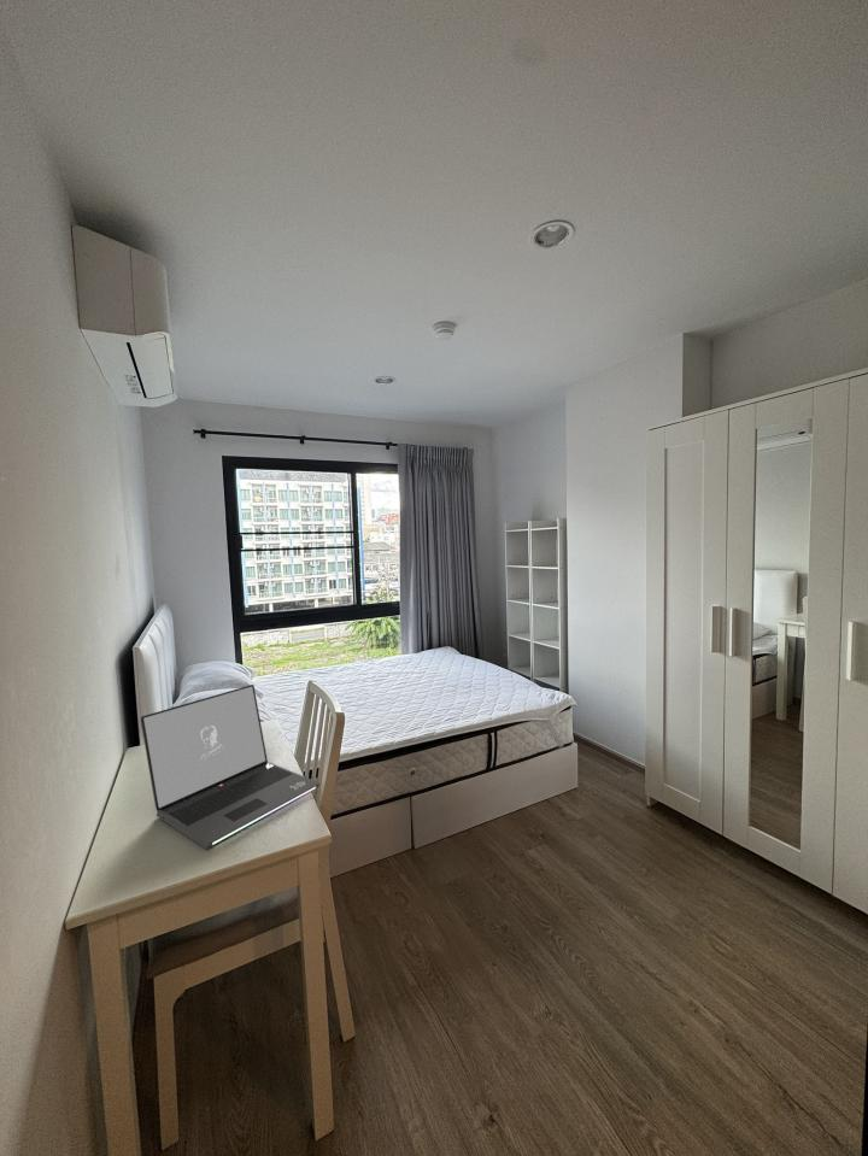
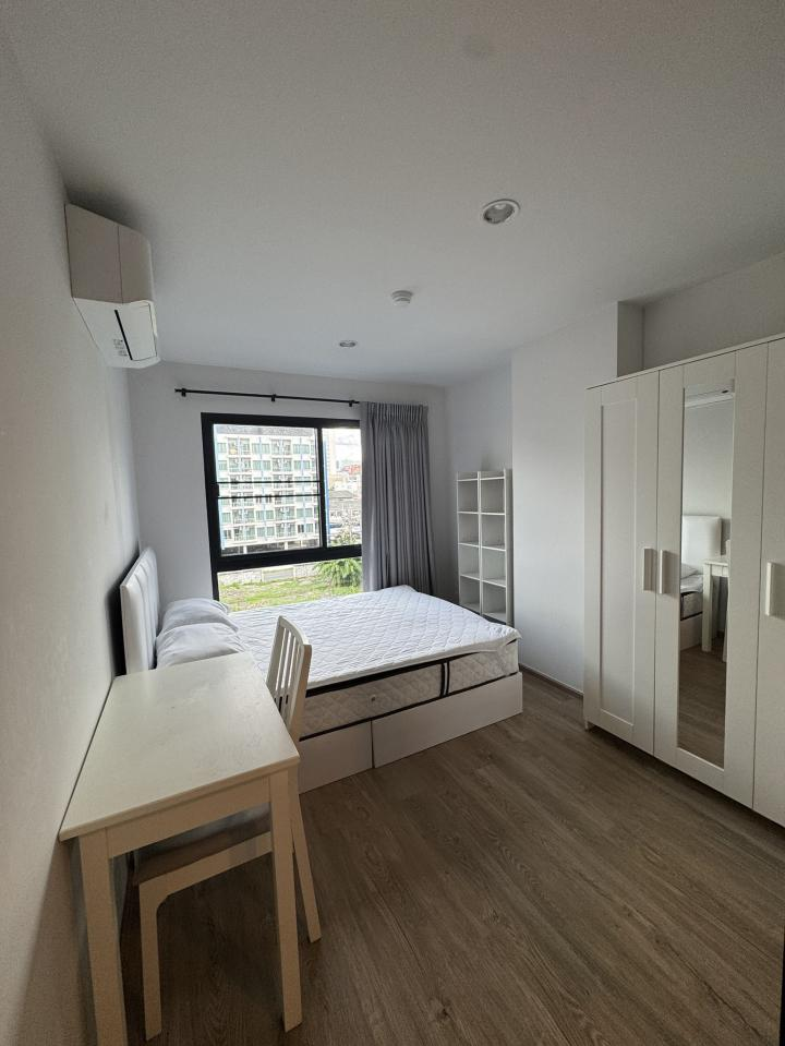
- laptop (234, 753)
